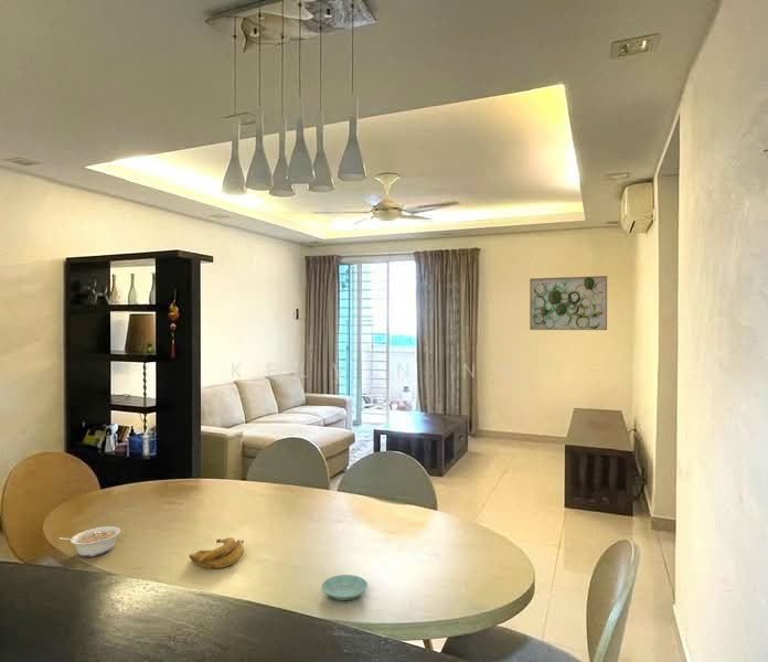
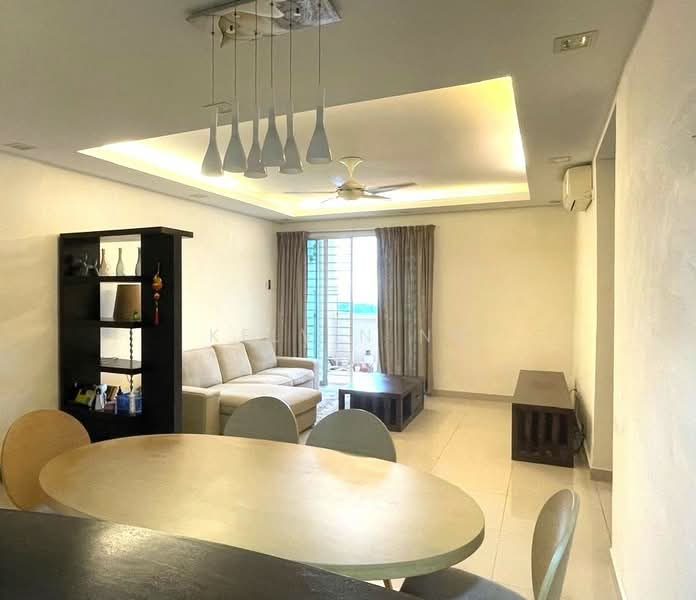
- saucer (344, 589)
- wall art (567, 303)
- banana (217, 549)
- legume (94, 542)
